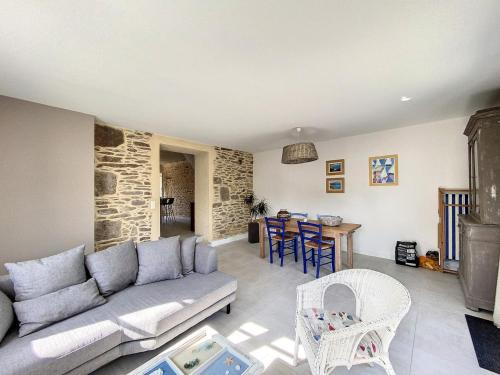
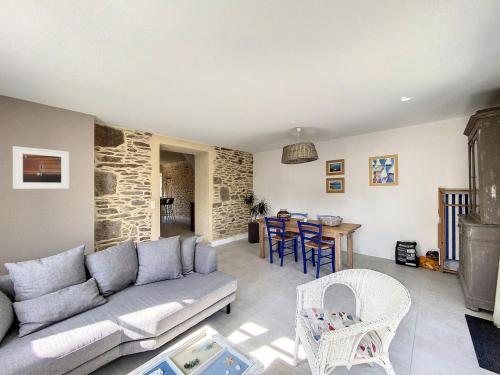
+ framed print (42, 168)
